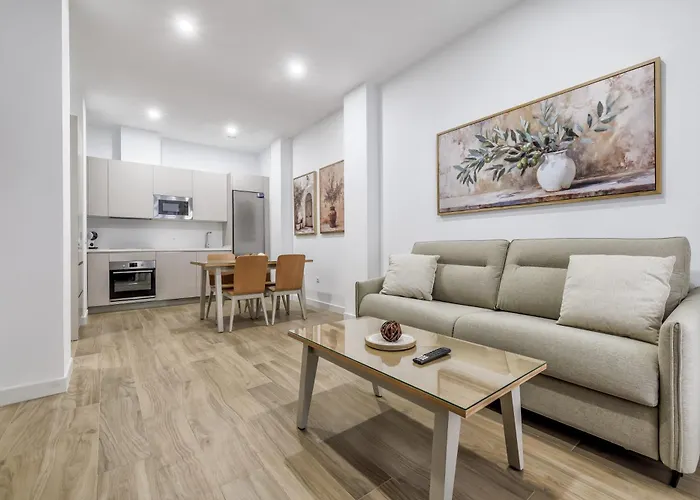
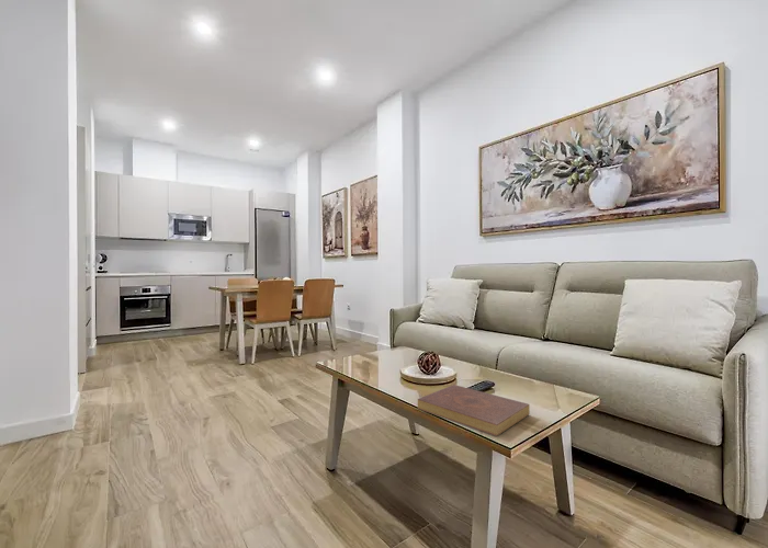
+ decorative book (472, 406)
